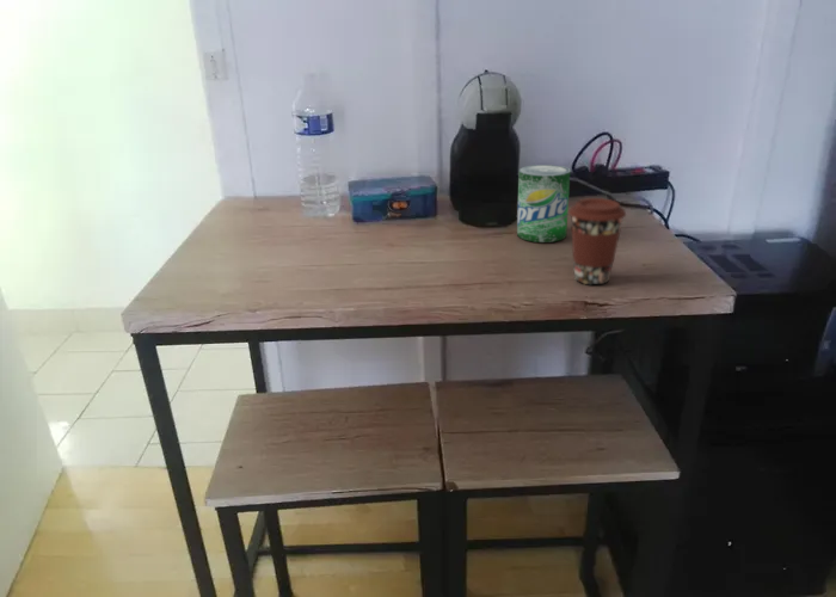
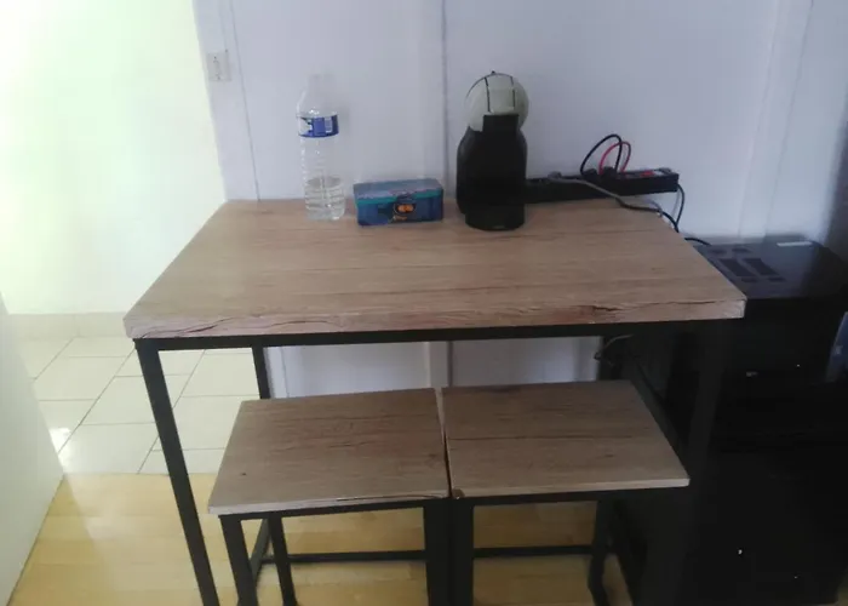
- beverage can (542, 203)
- coffee cup (594, 241)
